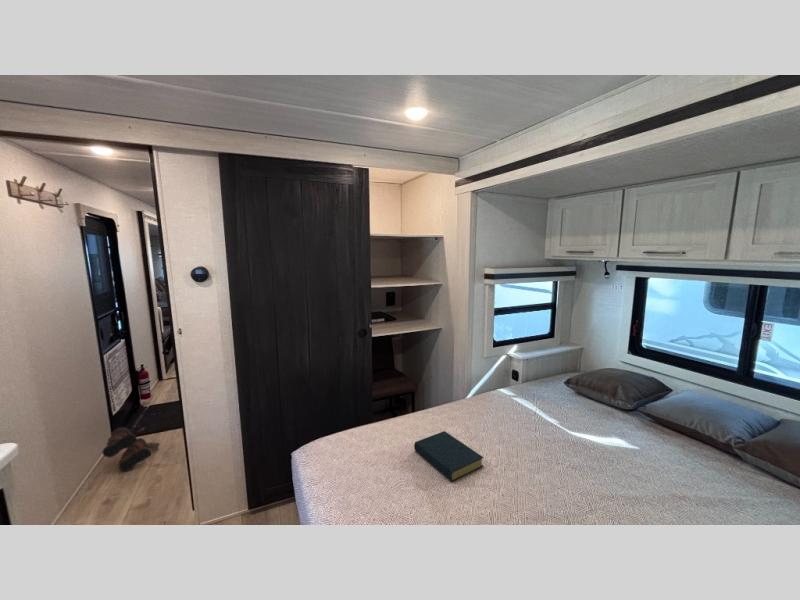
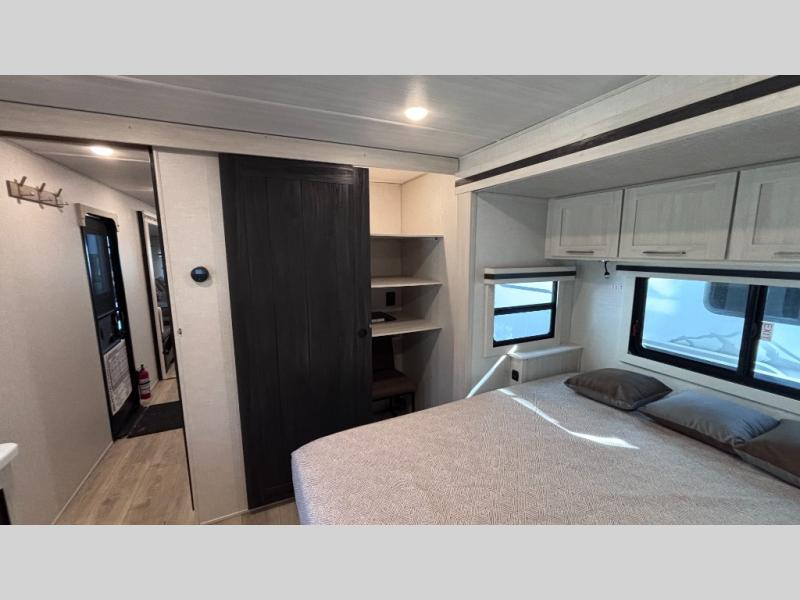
- hardback book (447, 453)
- boots (132, 443)
